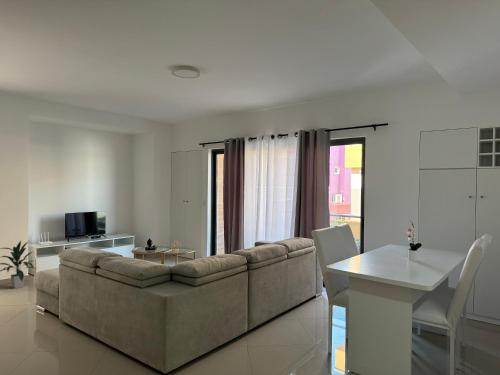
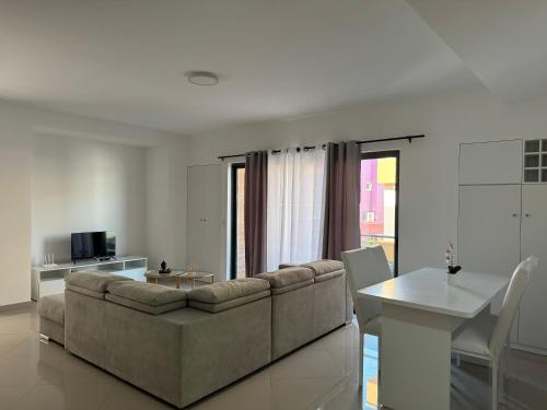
- indoor plant (17, 264)
